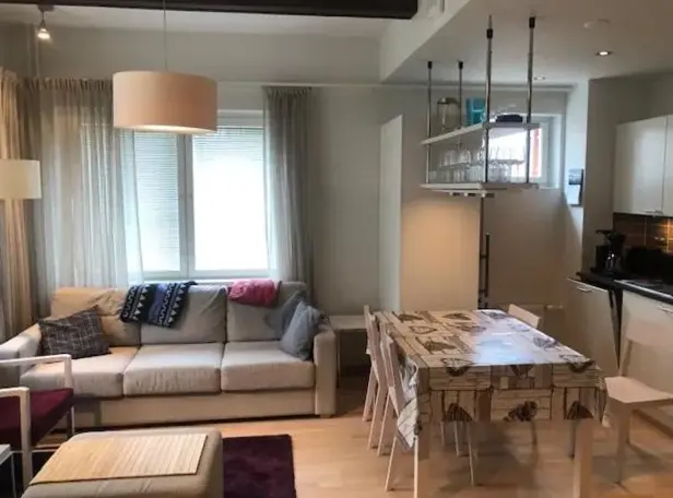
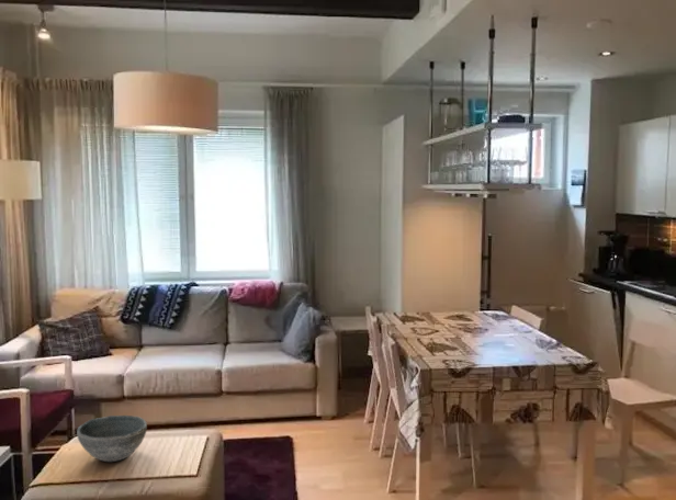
+ bowl (112, 441)
